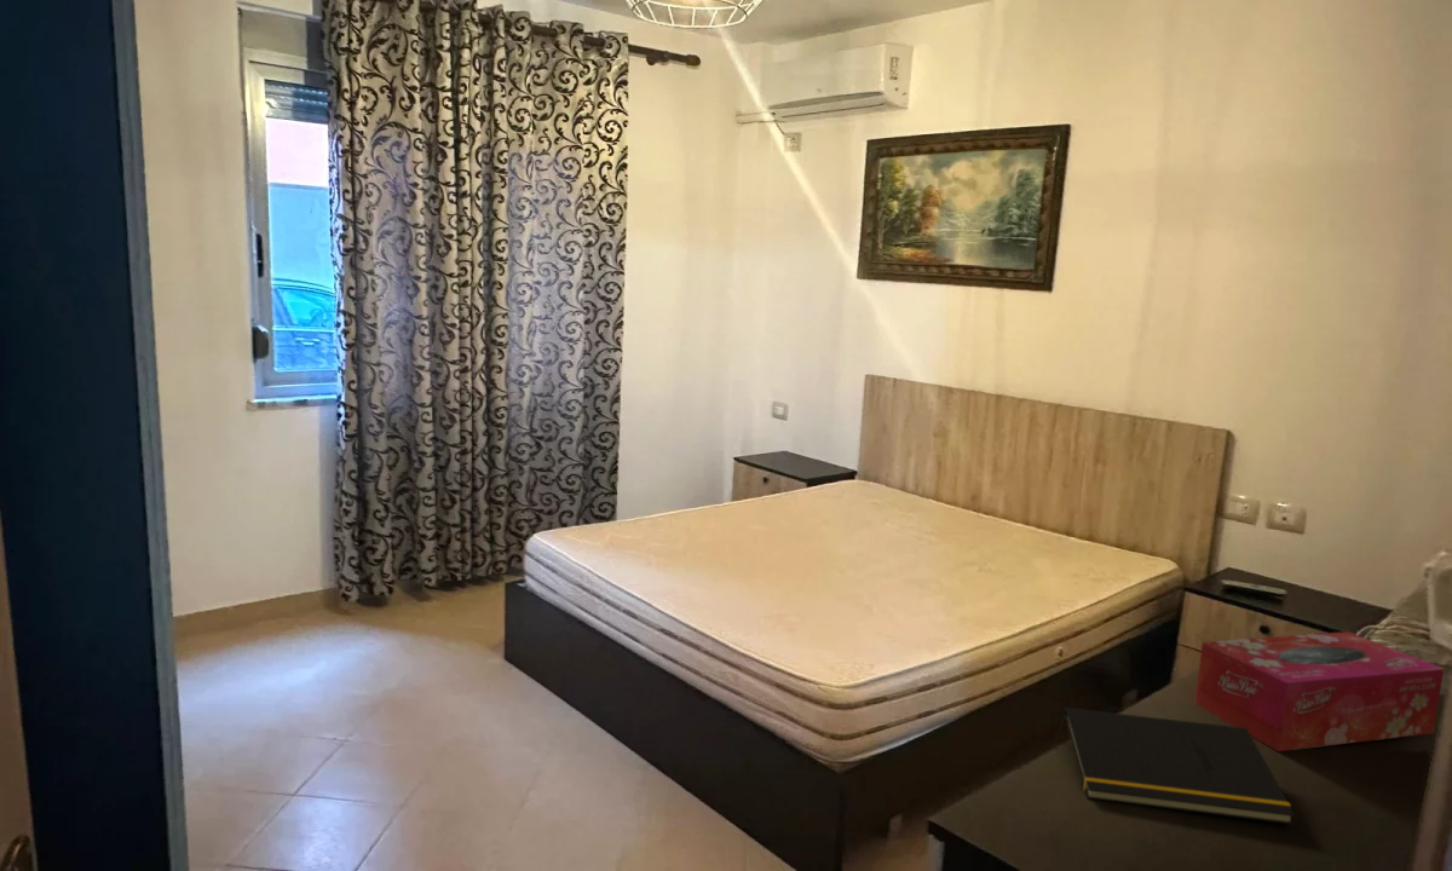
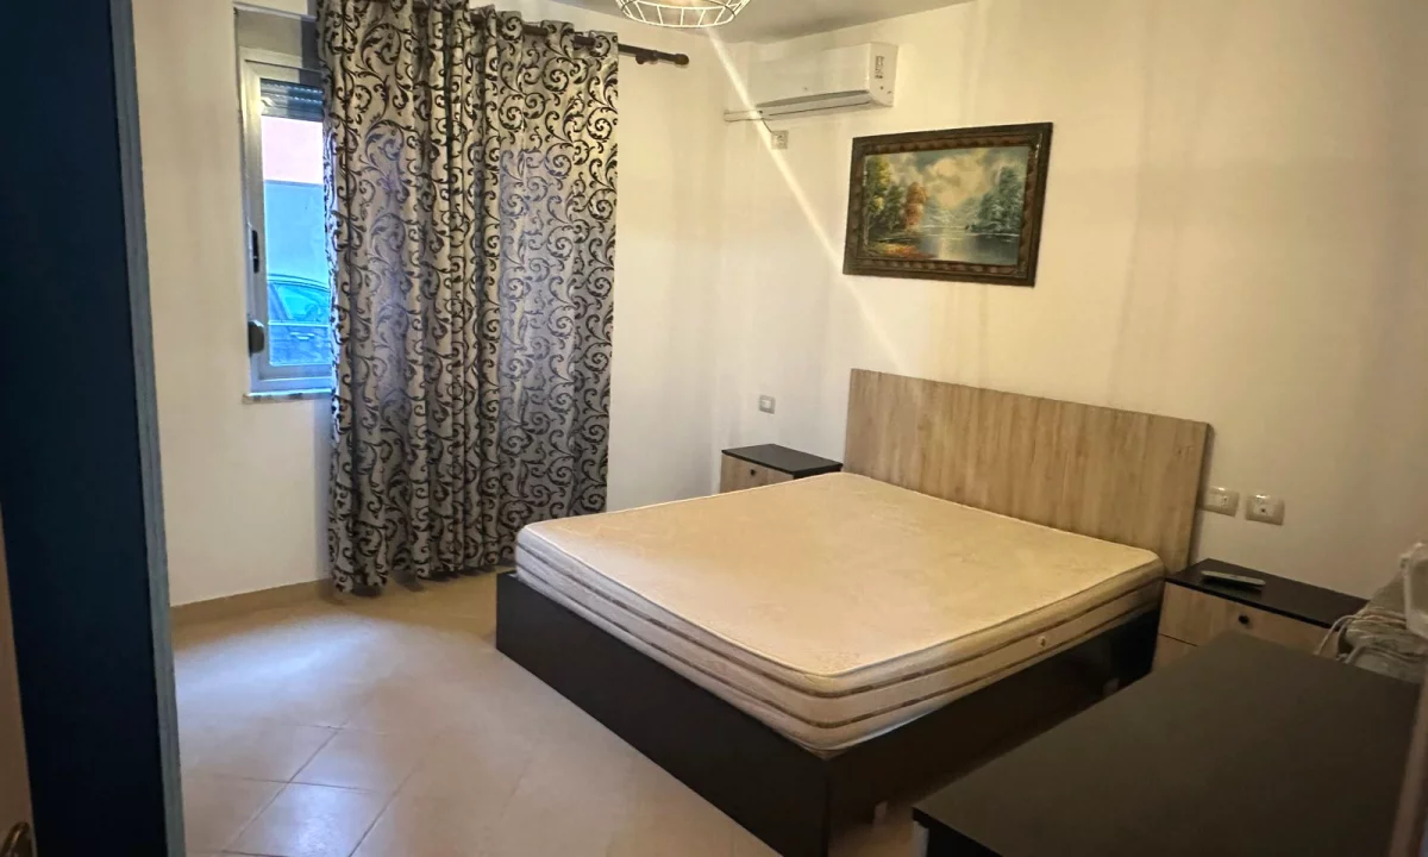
- tissue box (1315, 686)
- notepad (1170, 761)
